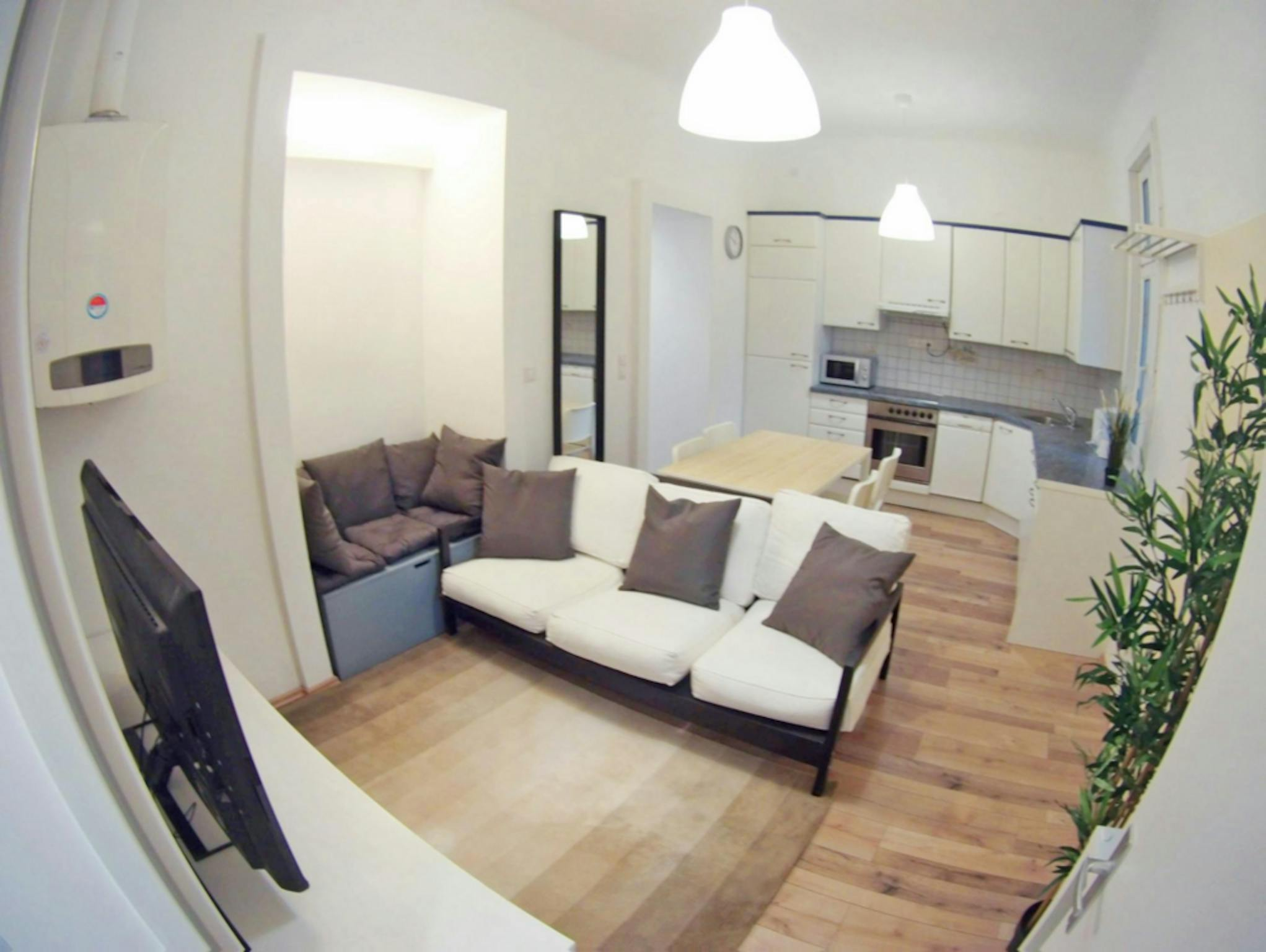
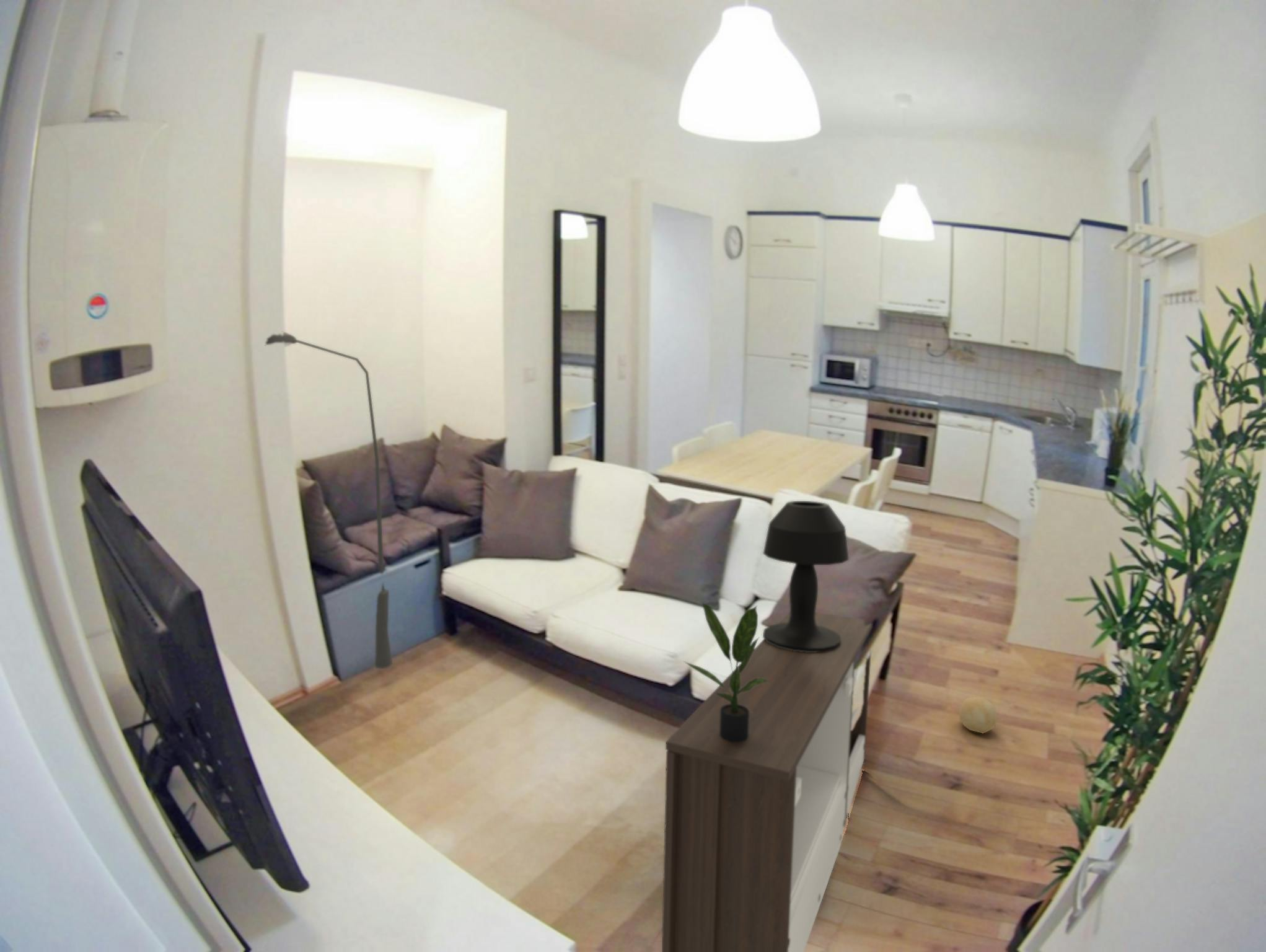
+ floor lamp (377, 516)
+ table lamp (804, 571)
+ decorative ball (978, 713)
+ storage cabinet (782, 765)
+ potted plant (731, 668)
